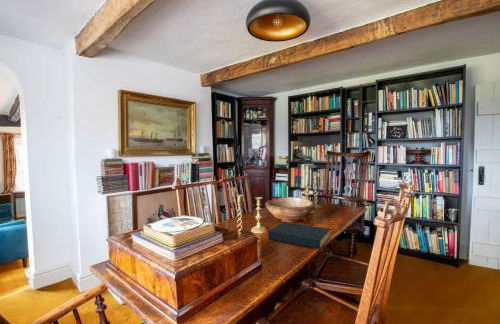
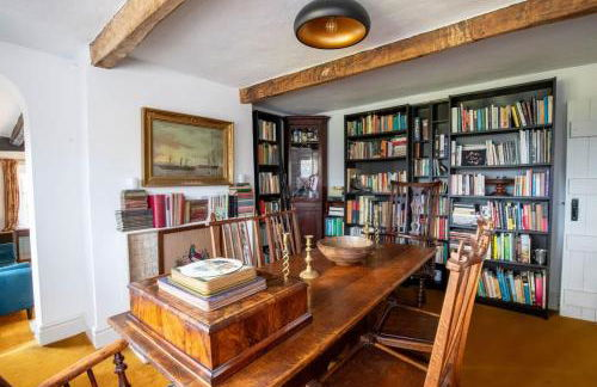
- hardback book (299, 233)
